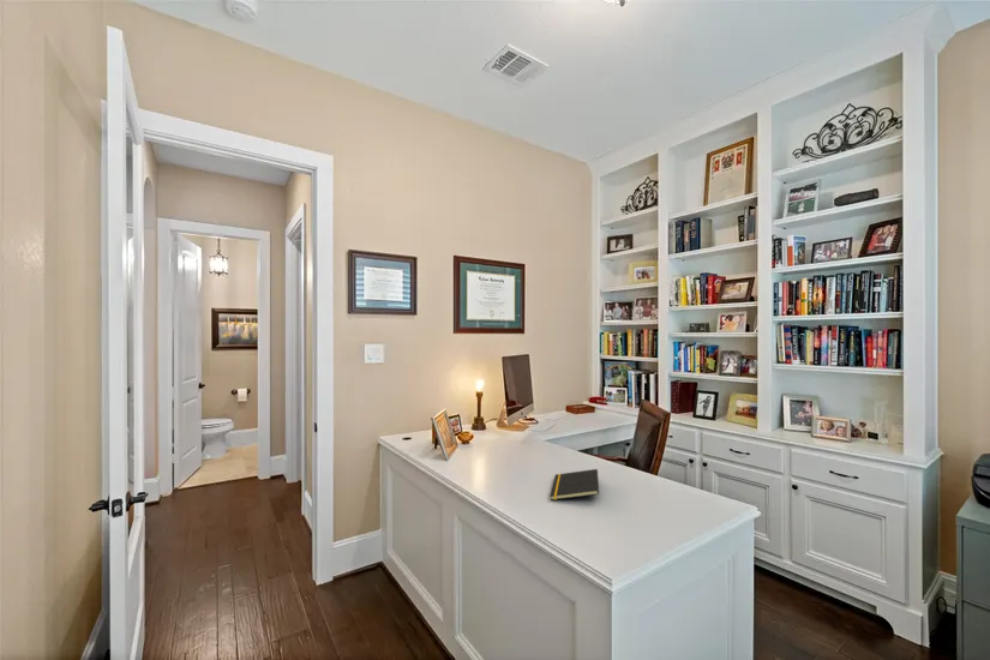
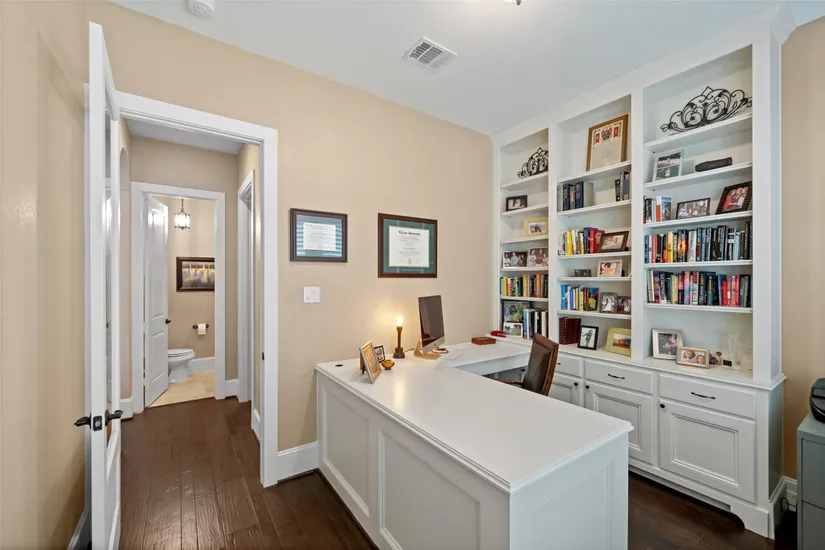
- notepad (575, 484)
